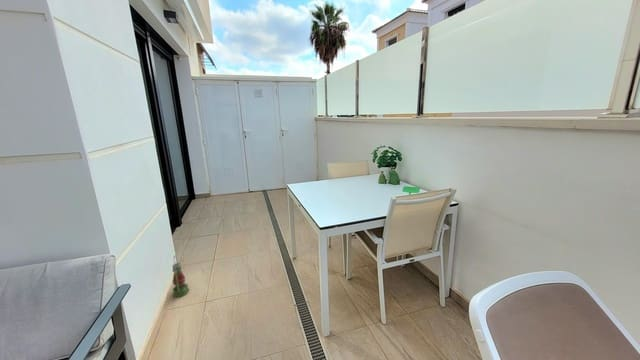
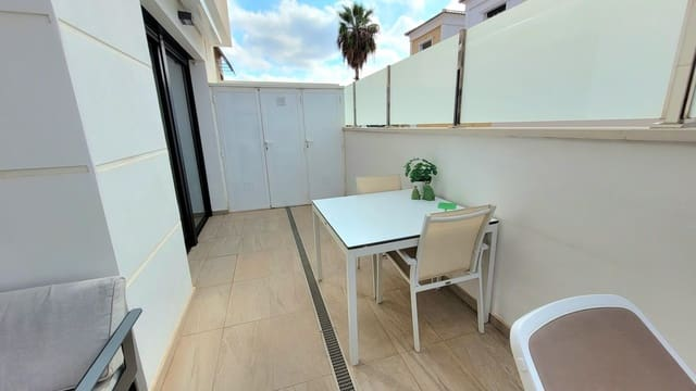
- lantern (178, 274)
